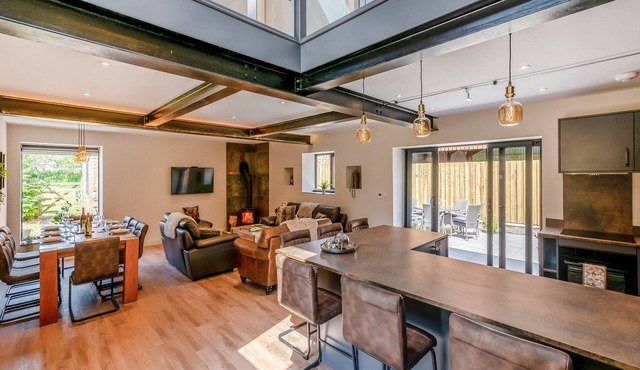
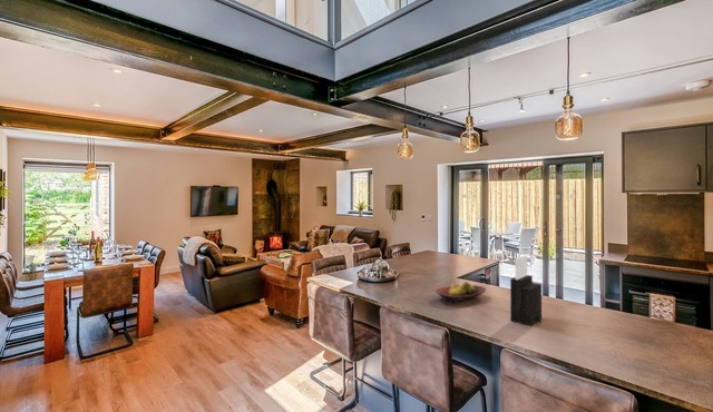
+ fruit bowl (460, 291)
+ knife block (528, 288)
